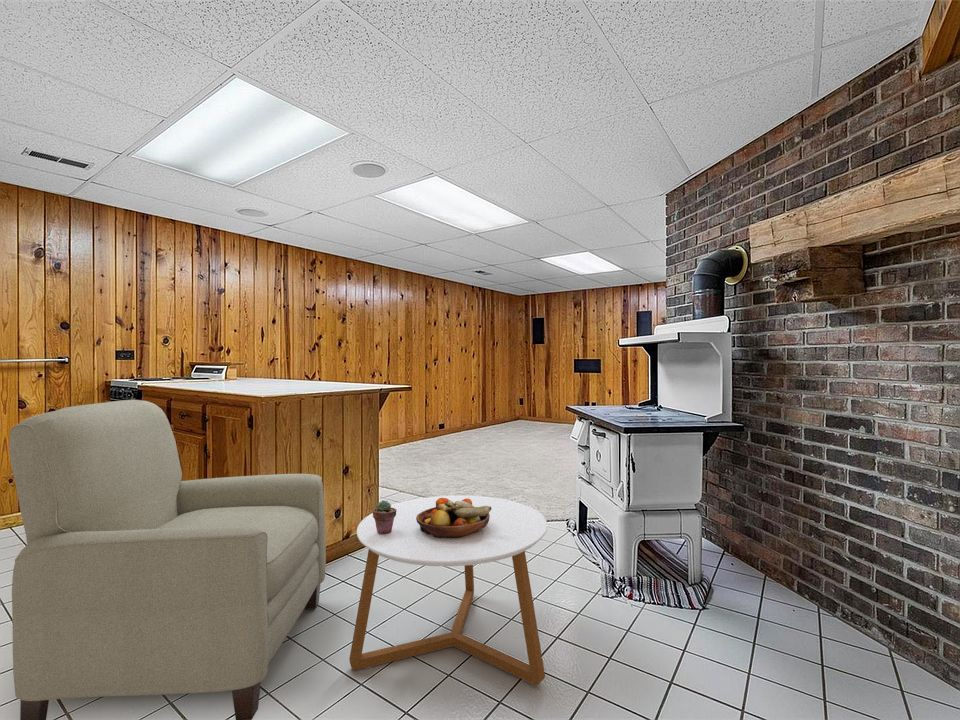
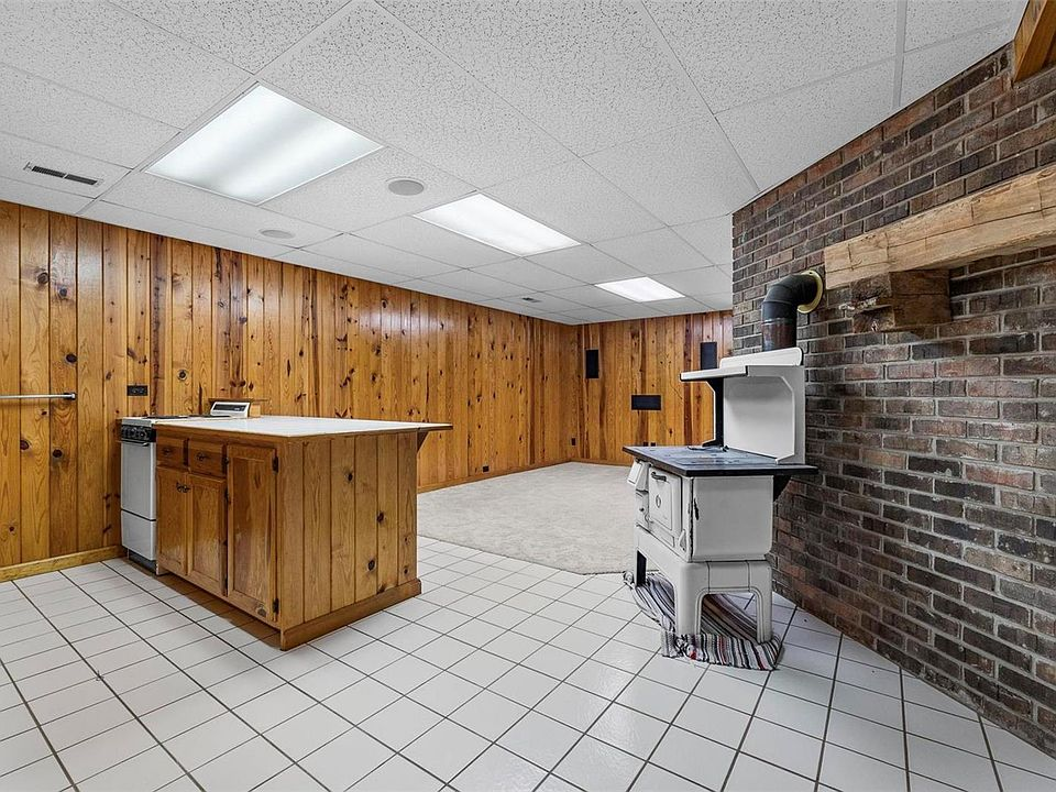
- coffee table (465, 584)
- fruit bowl (454, 511)
- potted succulent (384, 515)
- chair (194, 527)
